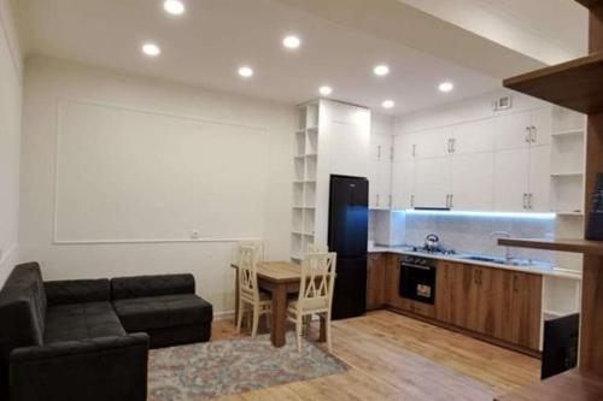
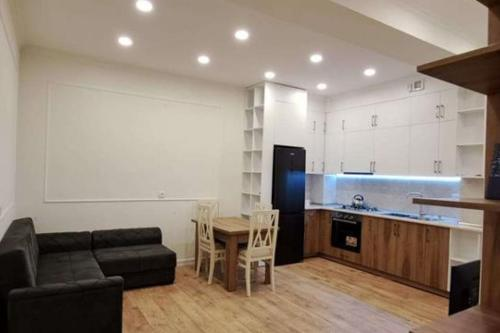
- rug (234, 361)
